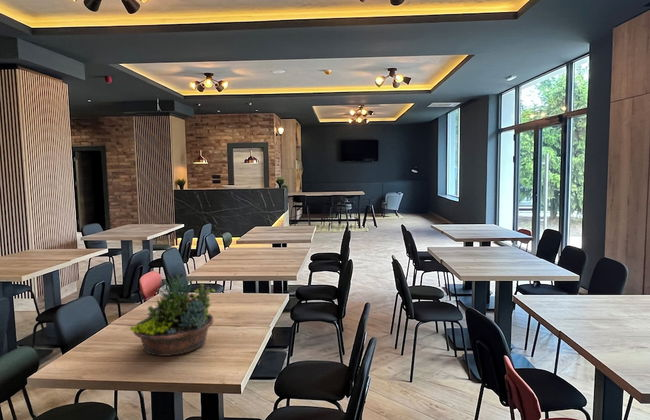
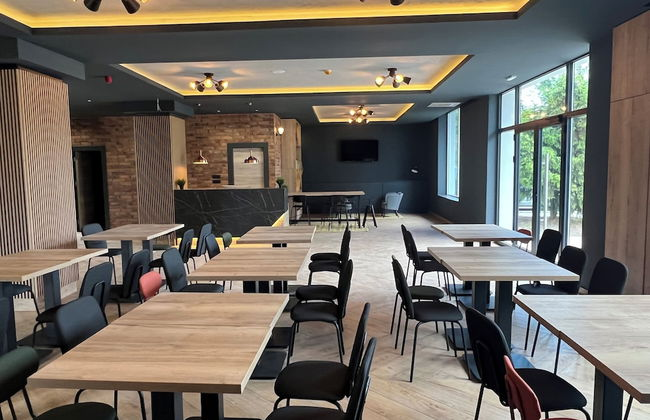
- succulent planter (173, 311)
